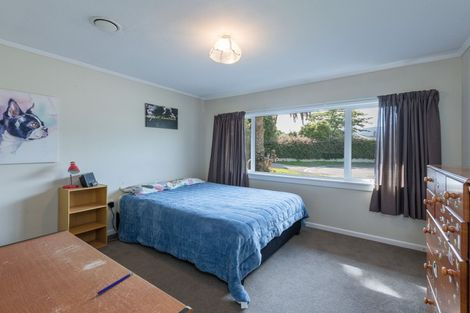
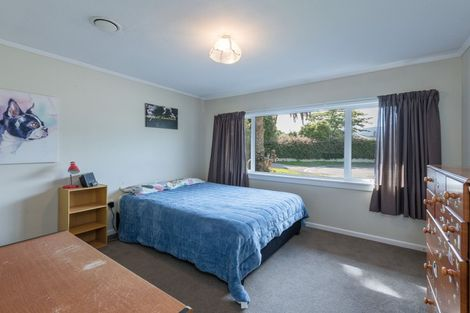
- pen (116, 282)
